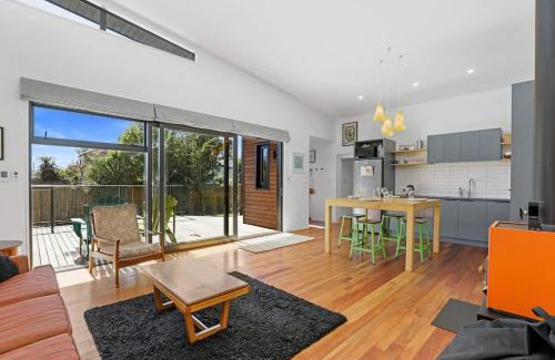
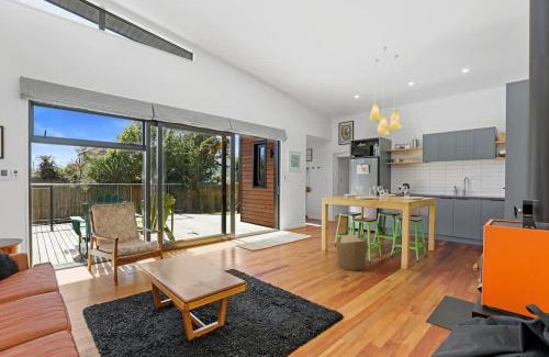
+ pouf (351, 249)
